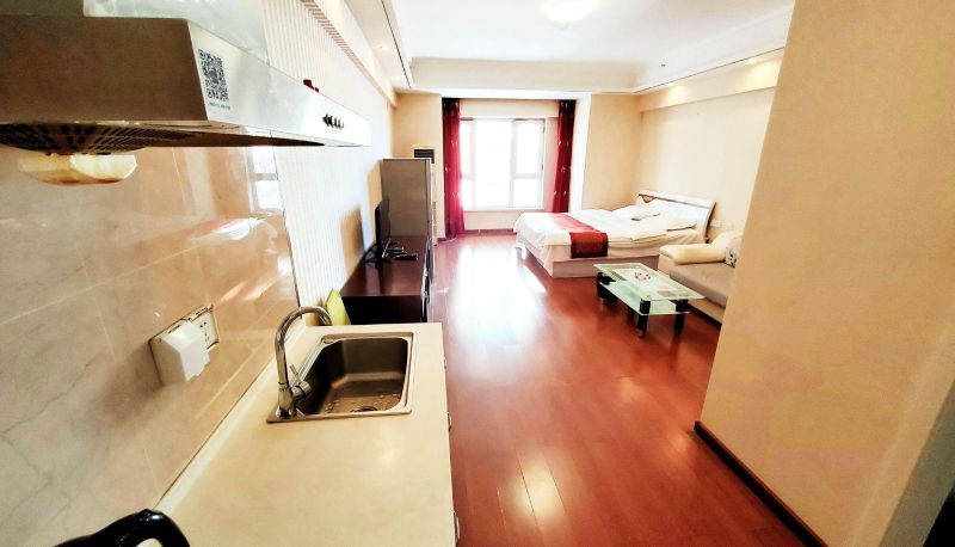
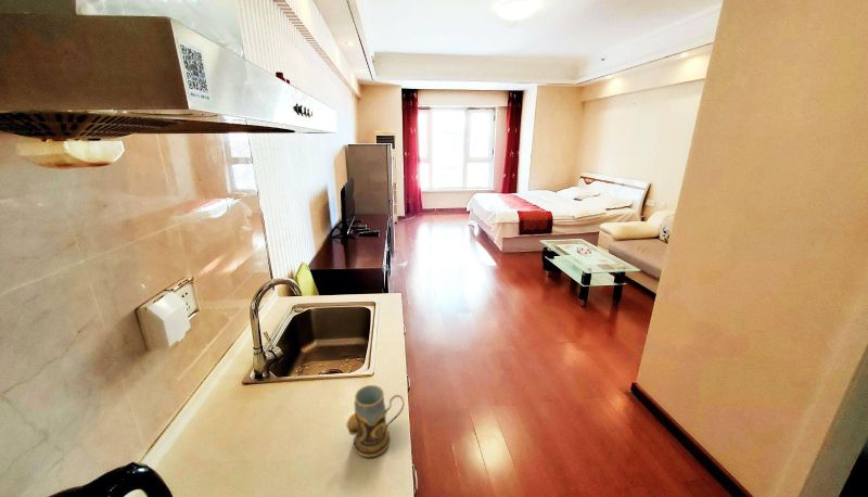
+ mug (375, 417)
